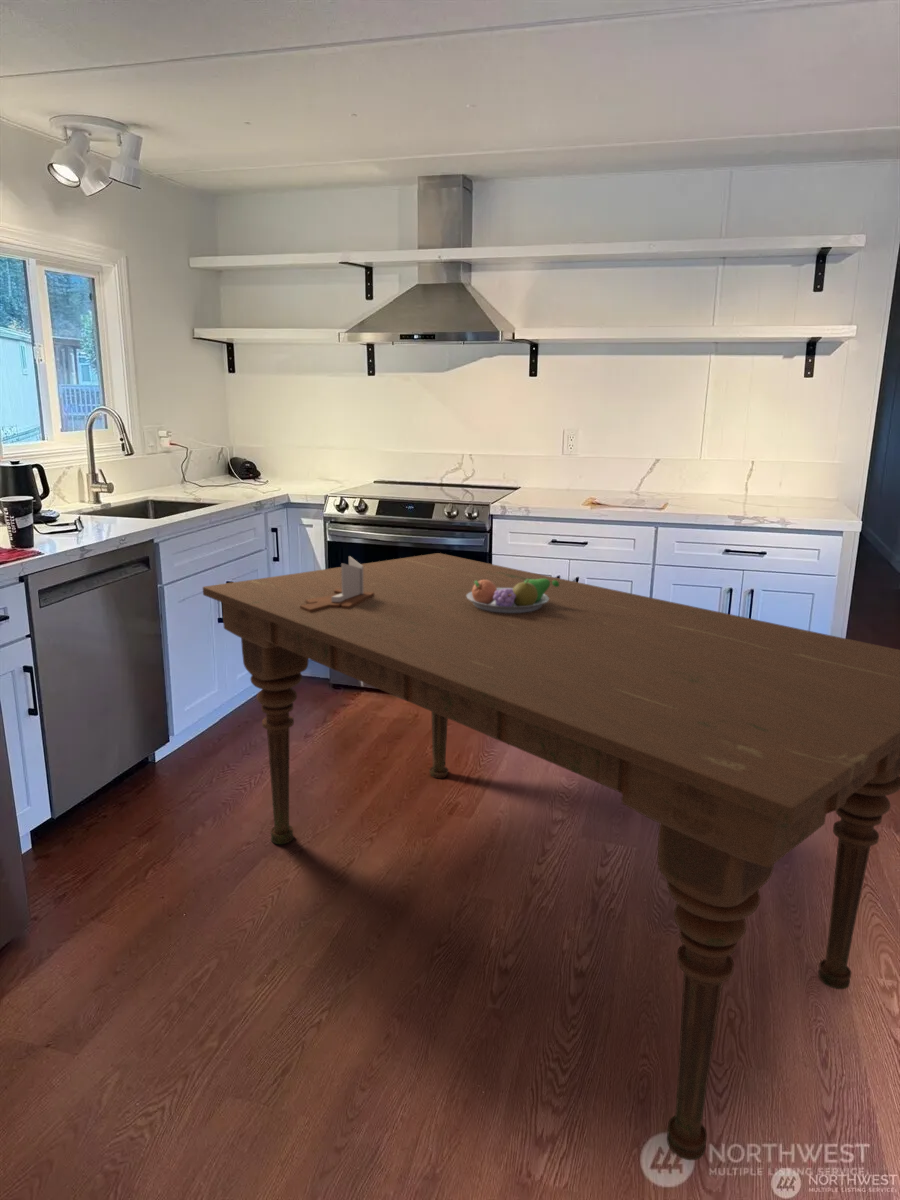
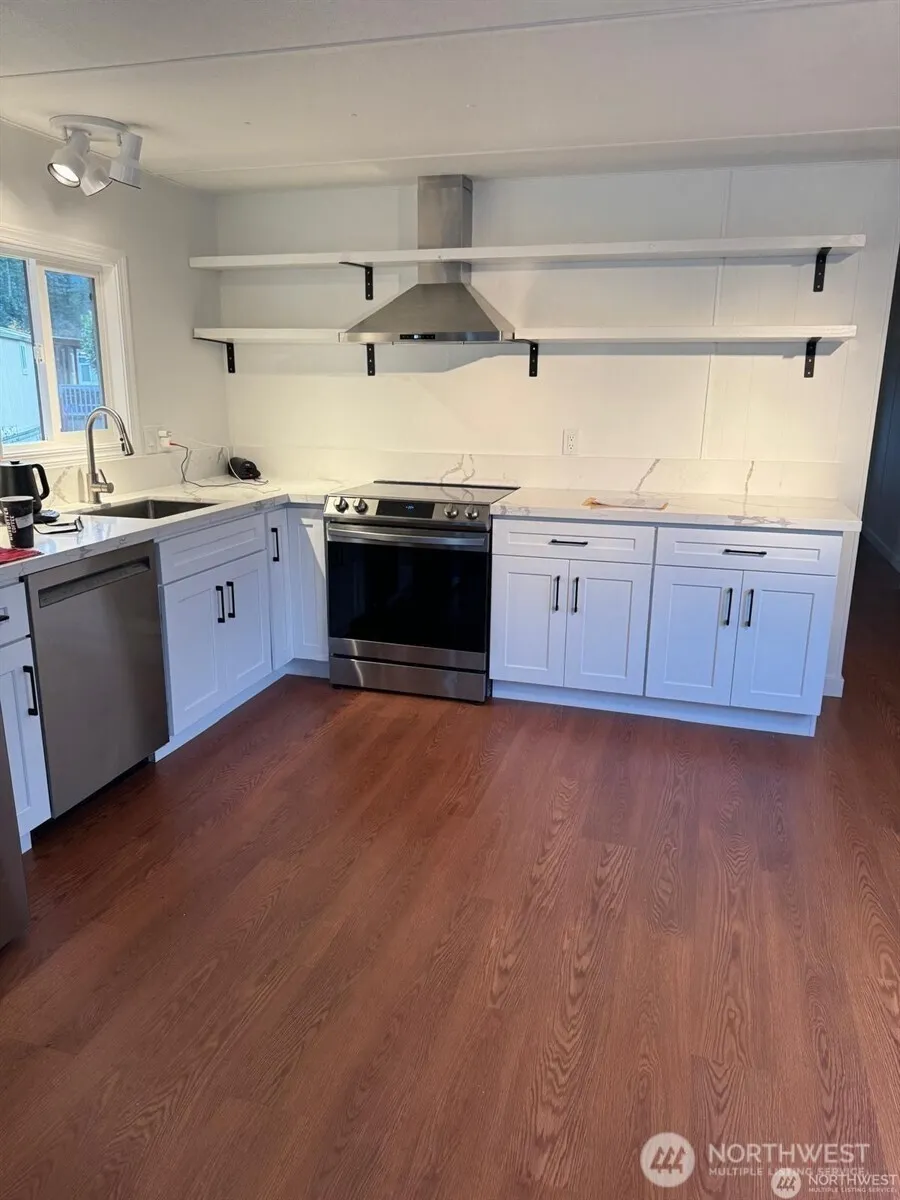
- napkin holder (342, 580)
- dining table (532, 754)
- fruit bowl (511, 588)
